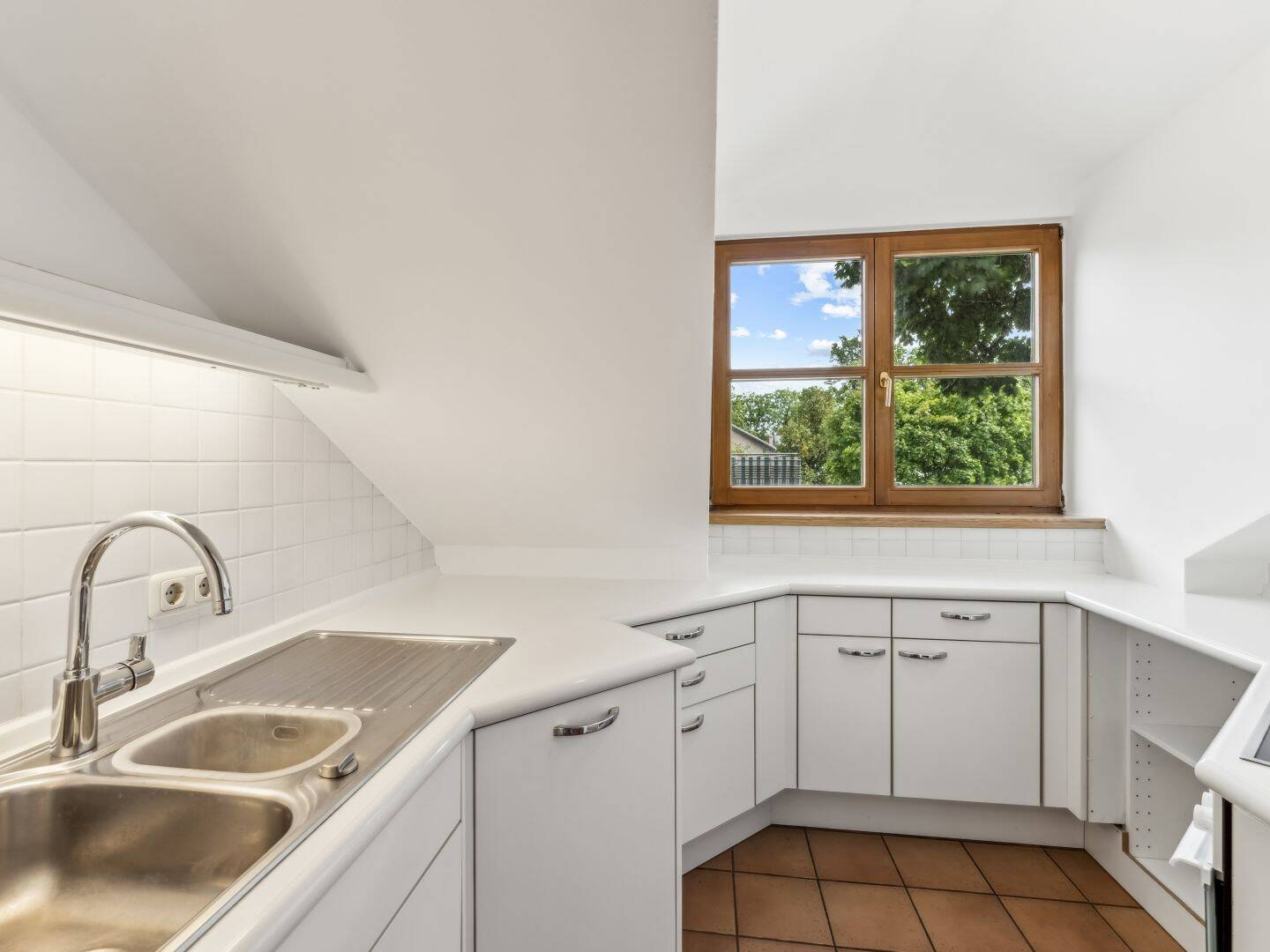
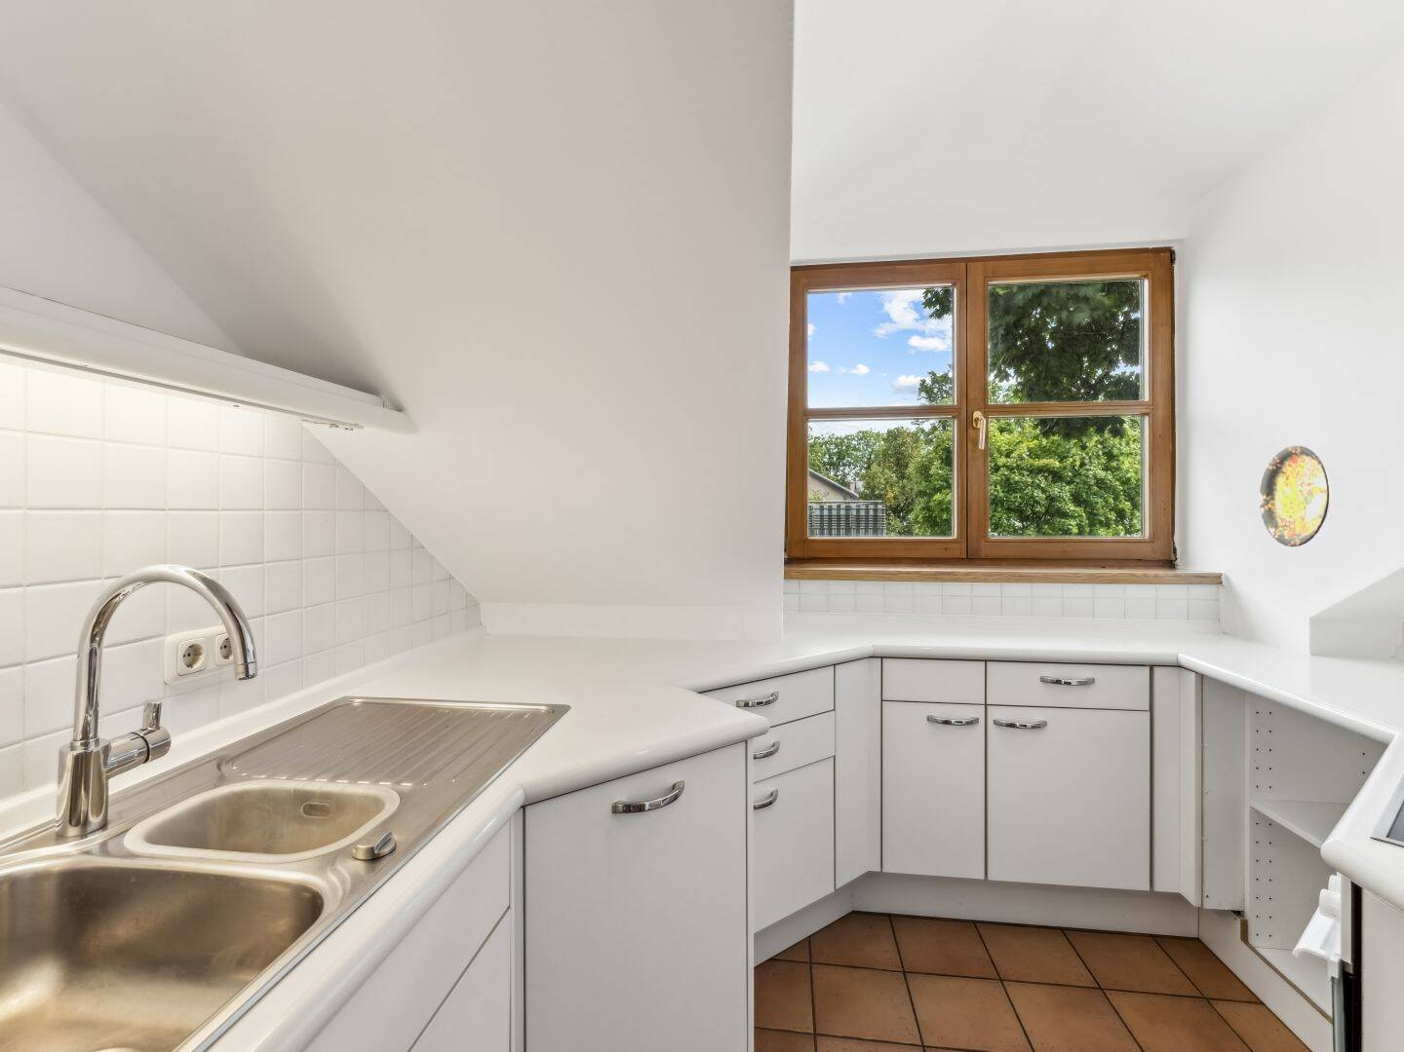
+ decorative plate (1297, 496)
